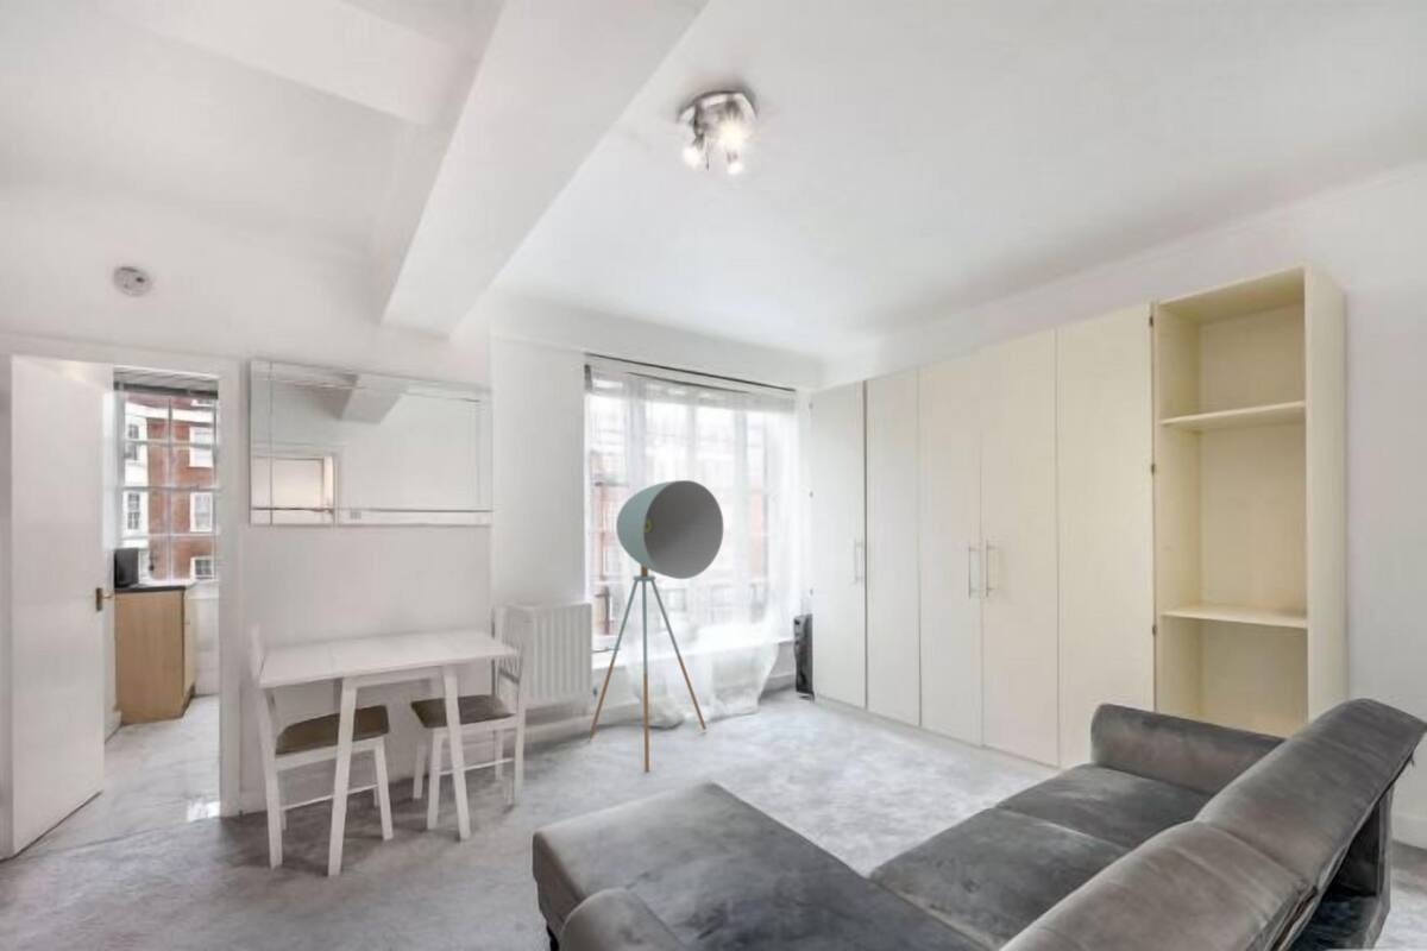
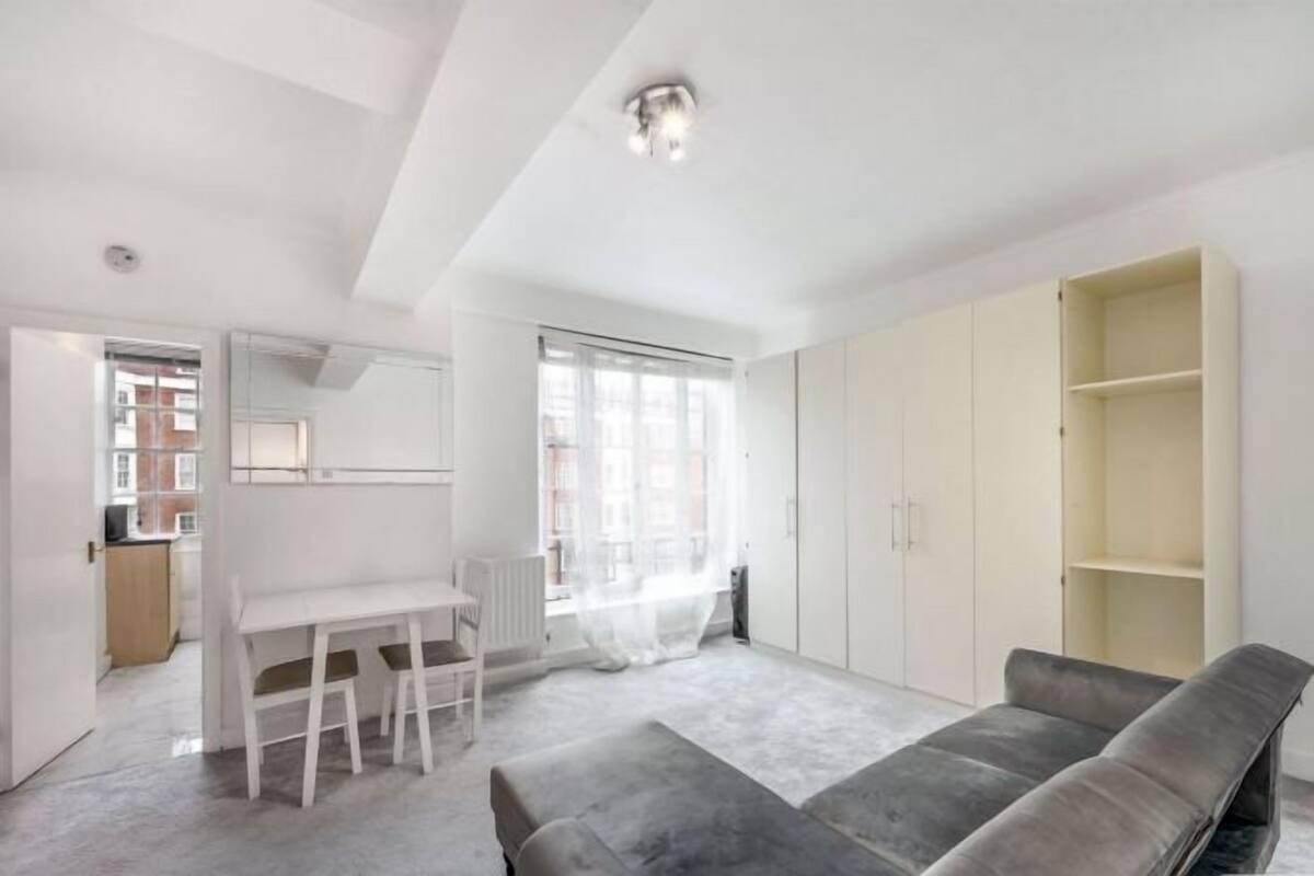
- floor lamp (661, 612)
